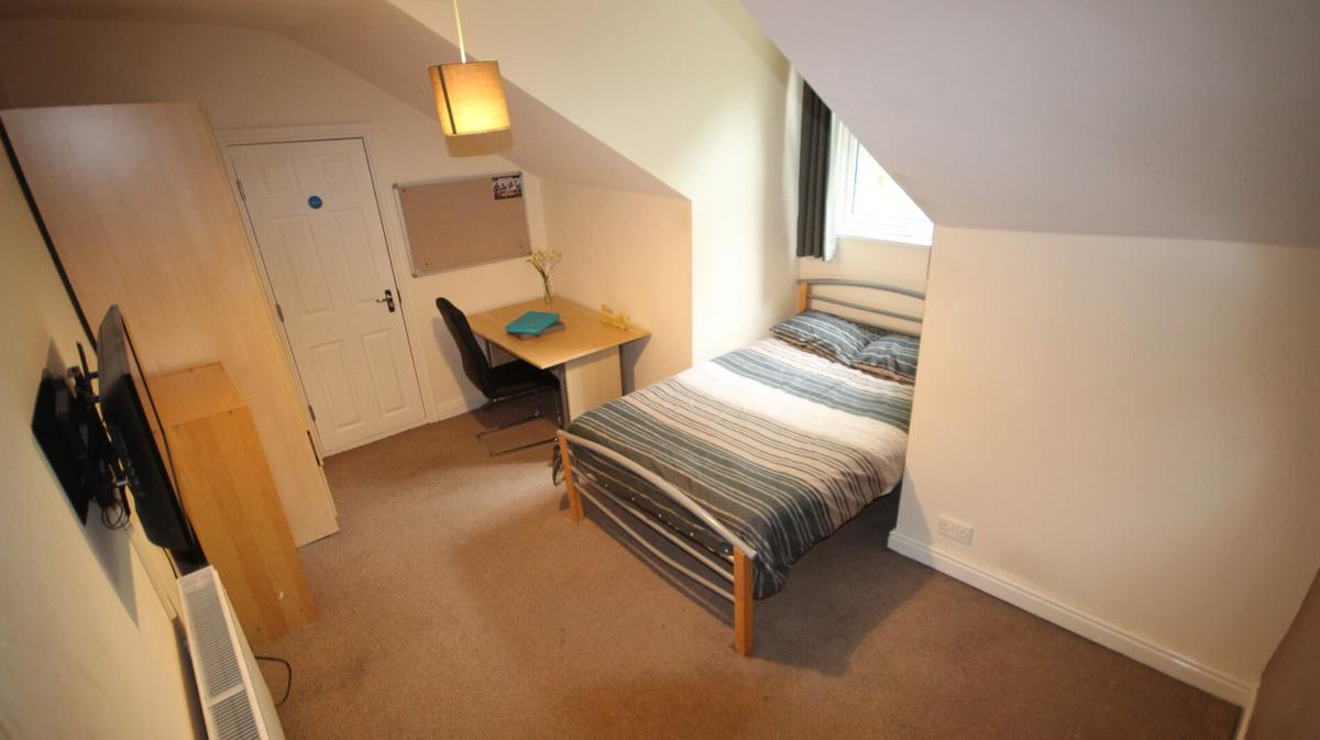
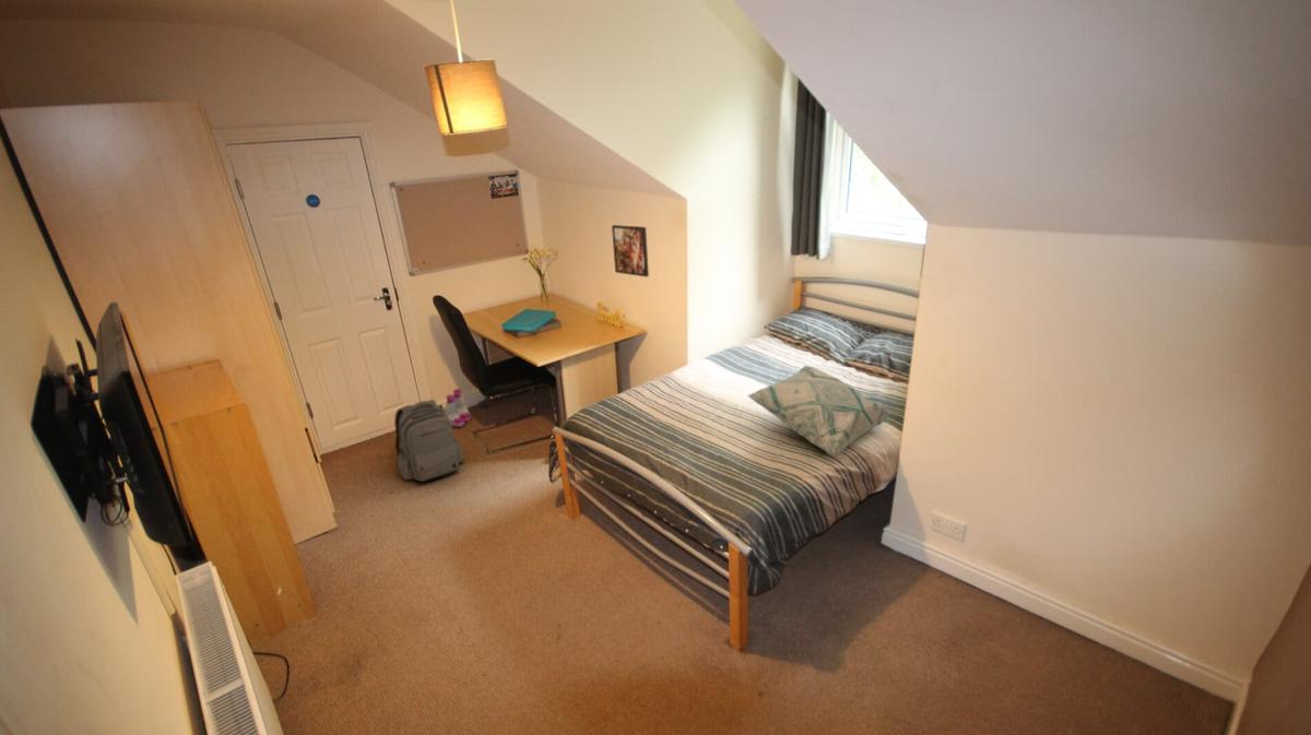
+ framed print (629, 250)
+ boots (456, 405)
+ decorative pillow (818, 407)
+ backpack (426, 435)
